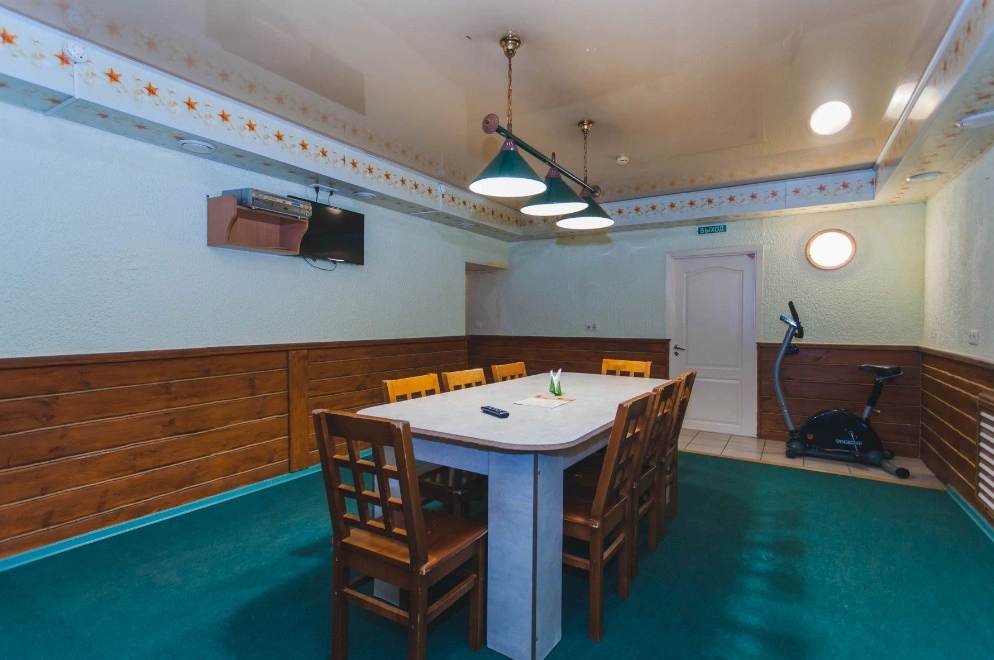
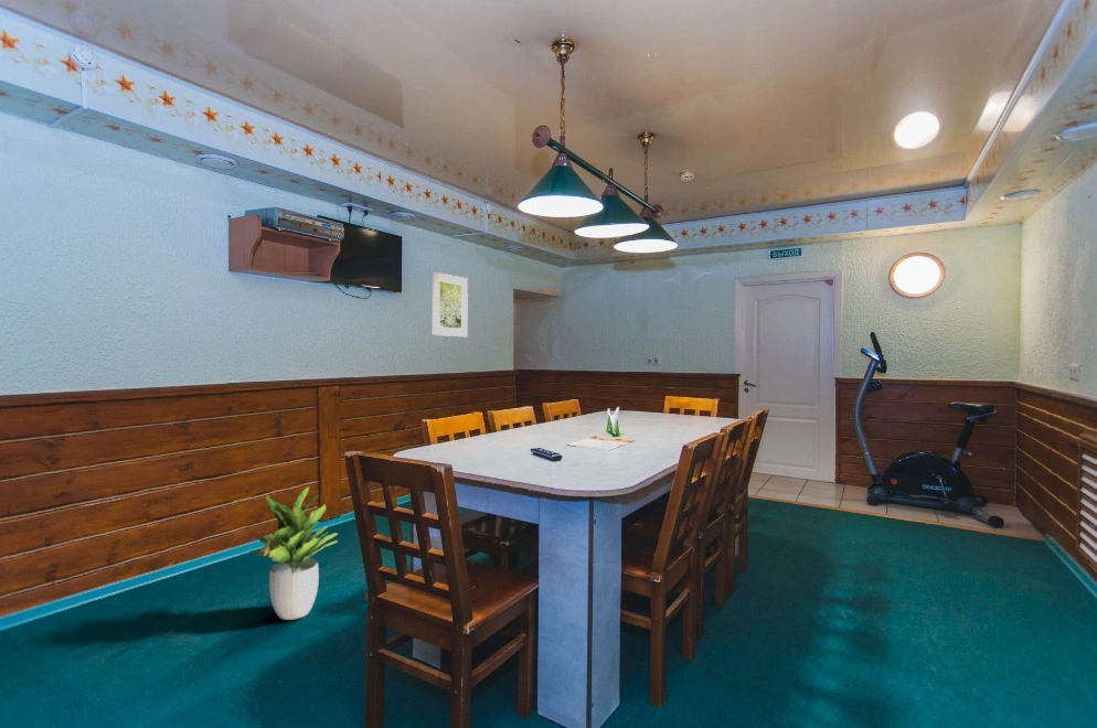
+ potted plant (290, 550)
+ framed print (450, 306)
